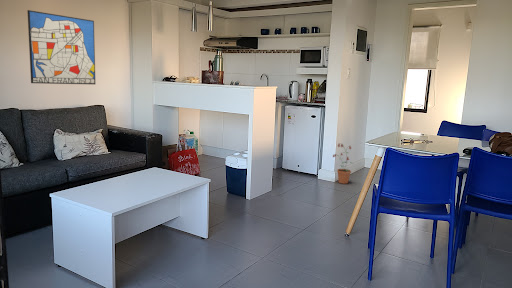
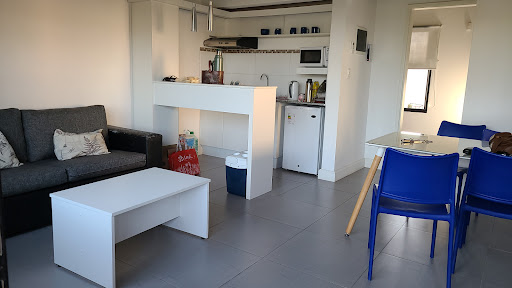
- potted plant (343, 162)
- wall art (64, 50)
